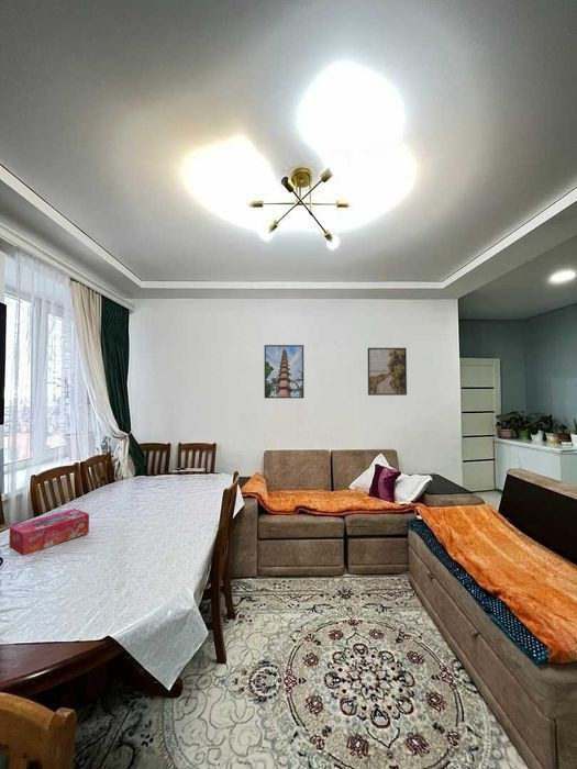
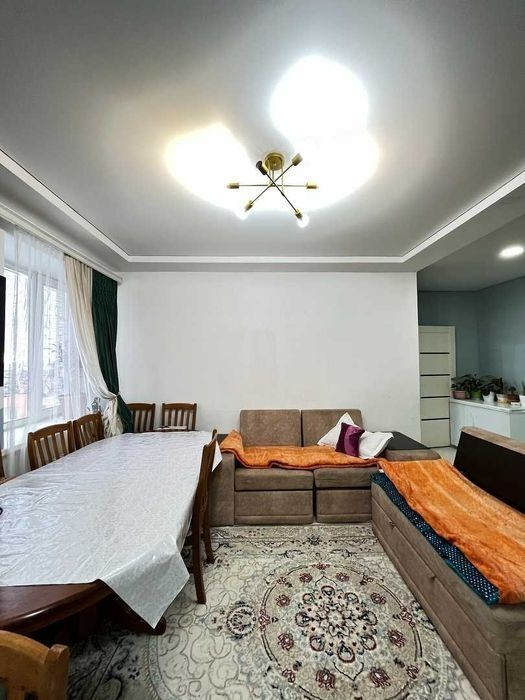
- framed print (387, 371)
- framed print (284, 371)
- tissue box (51, 530)
